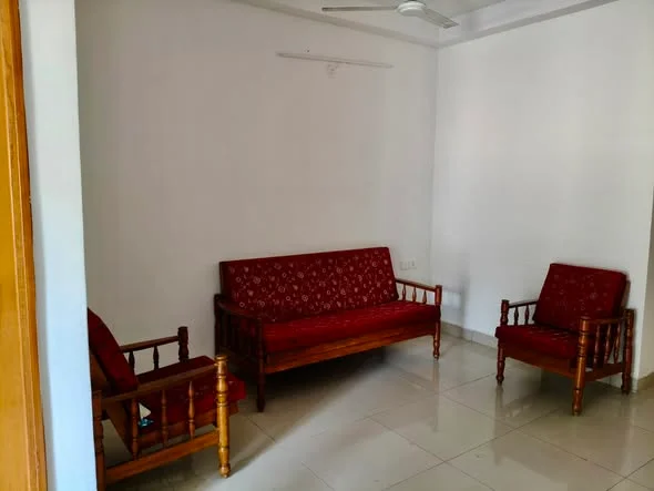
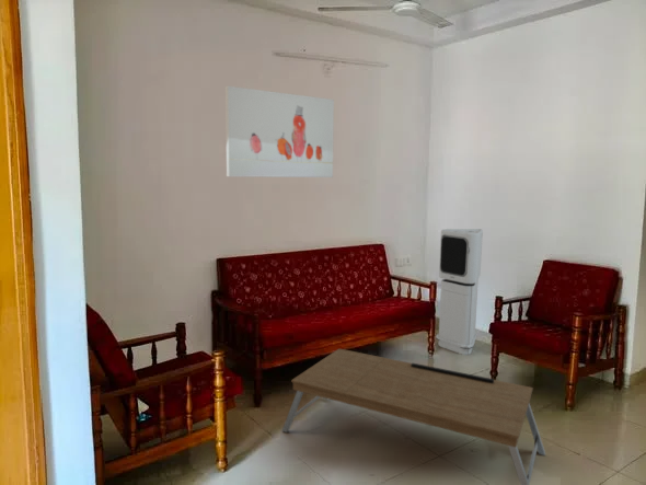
+ wall art (282, 136)
+ air purifier (464, 289)
+ coffee table (409, 412)
